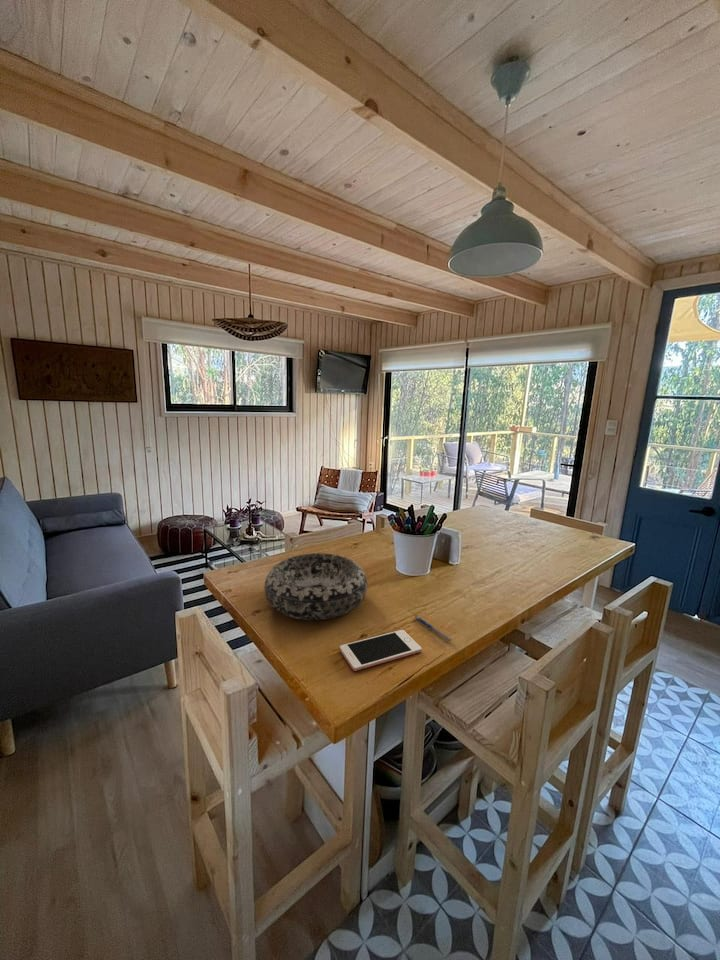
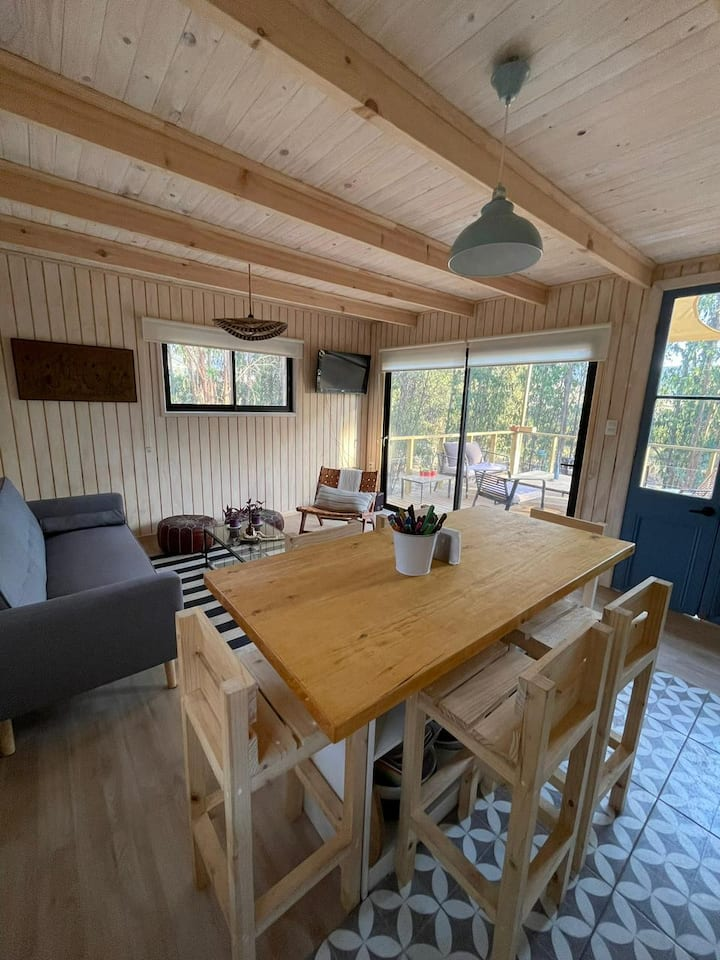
- decorative bowl (316, 584)
- cell phone (380, 648)
- pen (432, 628)
